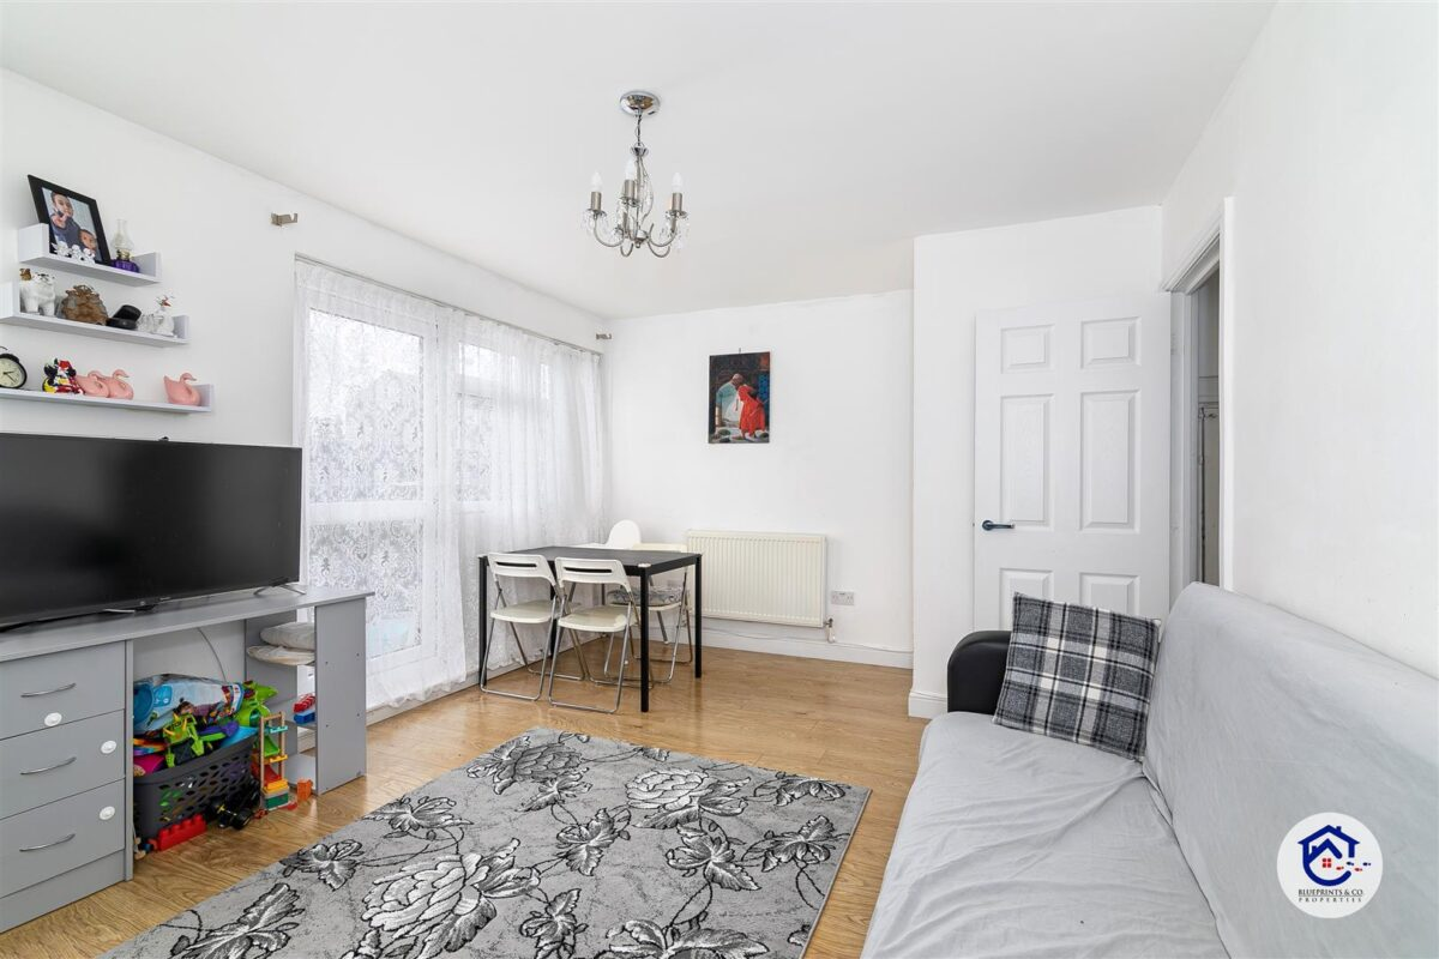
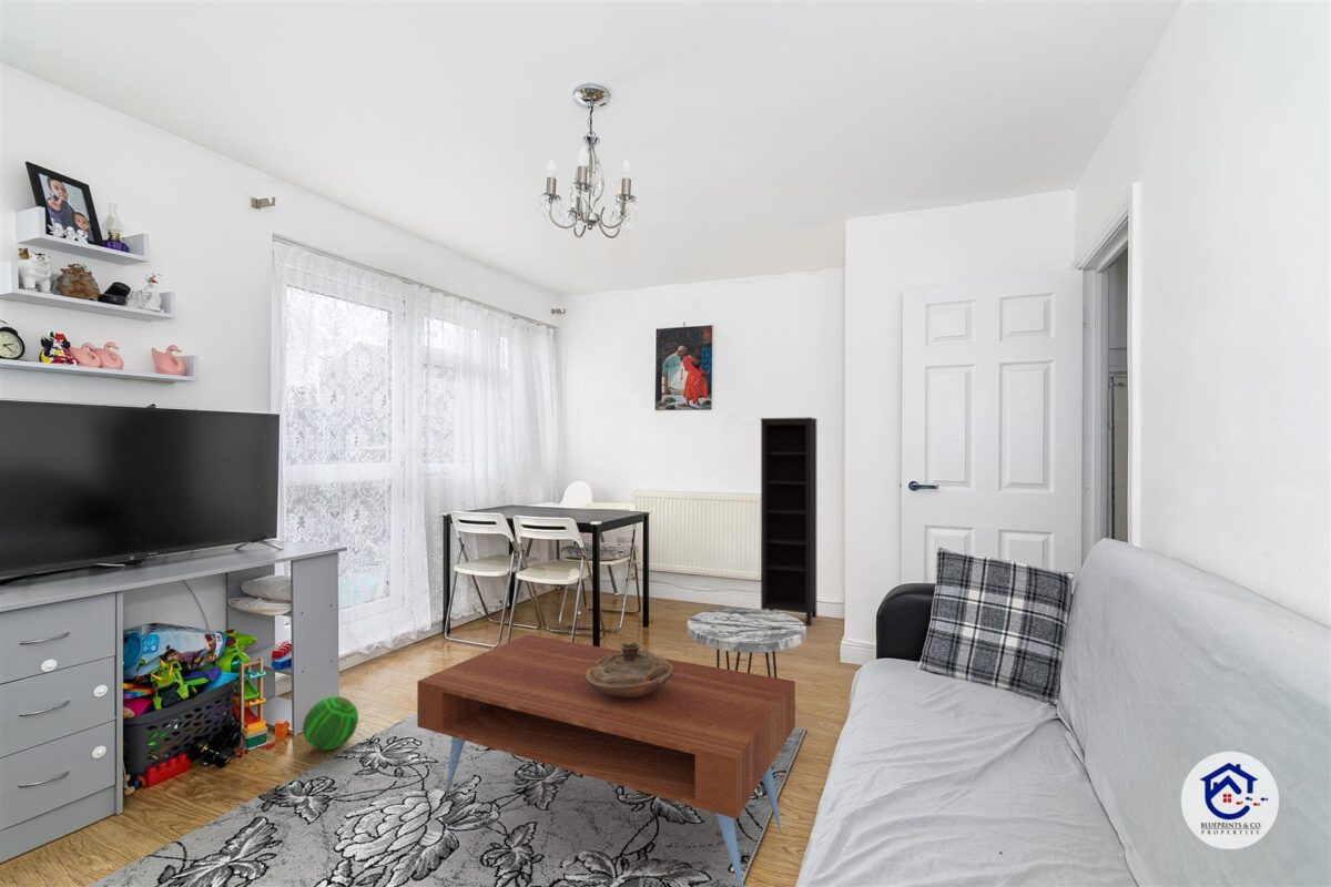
+ bookcase (789, 518)
+ coffee table (606, 747)
+ decorative bowl (629, 666)
+ ball (331, 722)
+ side table (748, 672)
